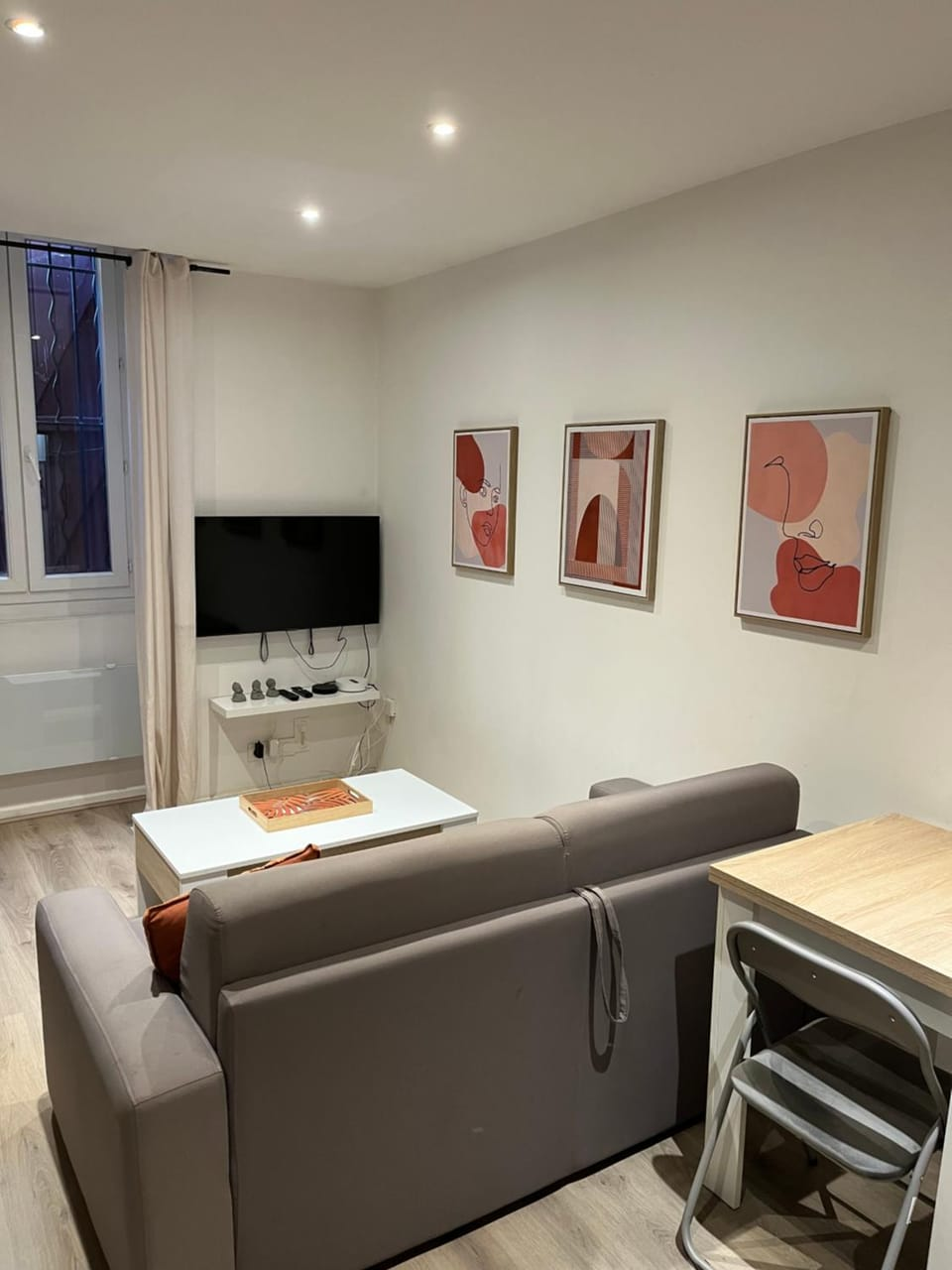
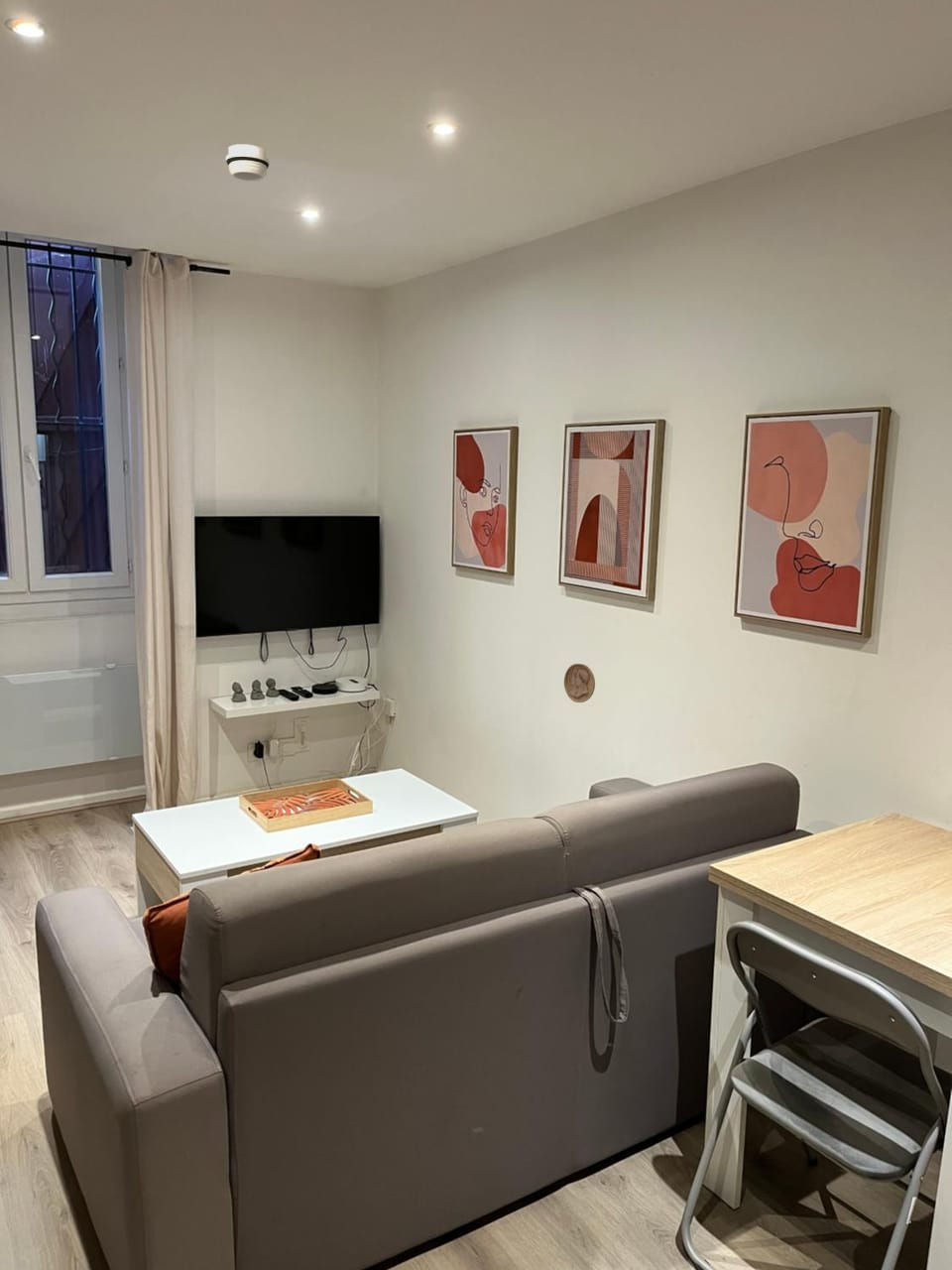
+ smoke detector (247, 163)
+ relief medallion (579, 683)
